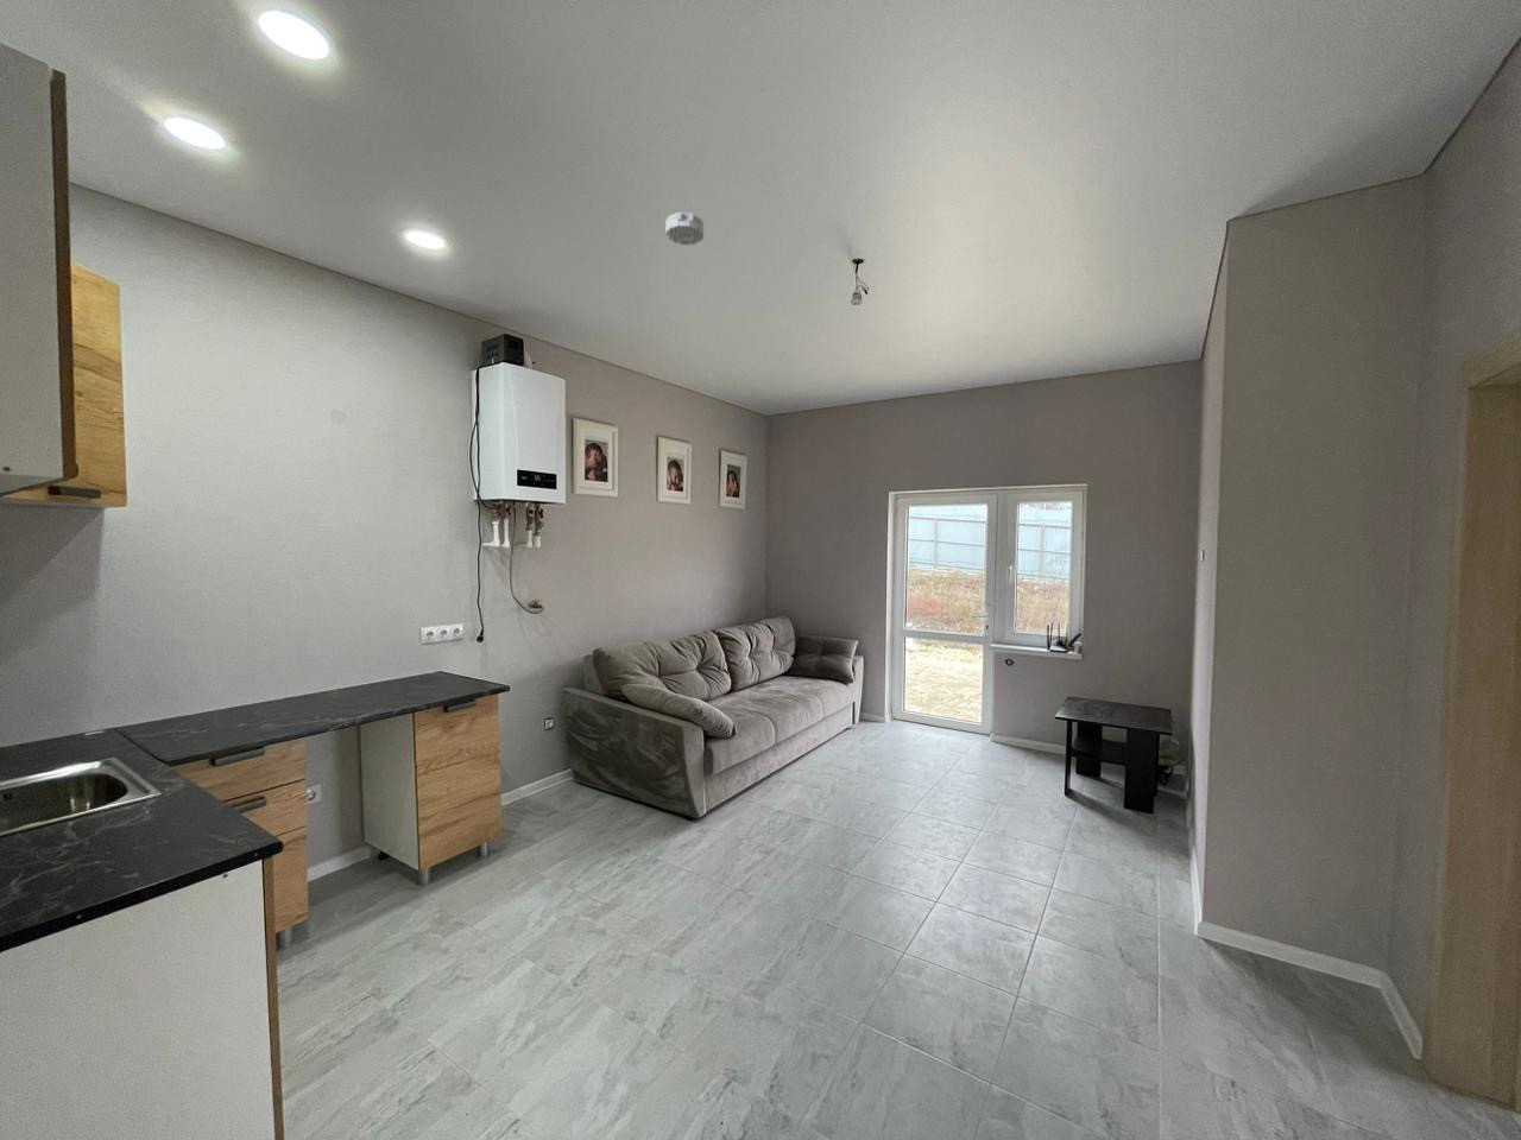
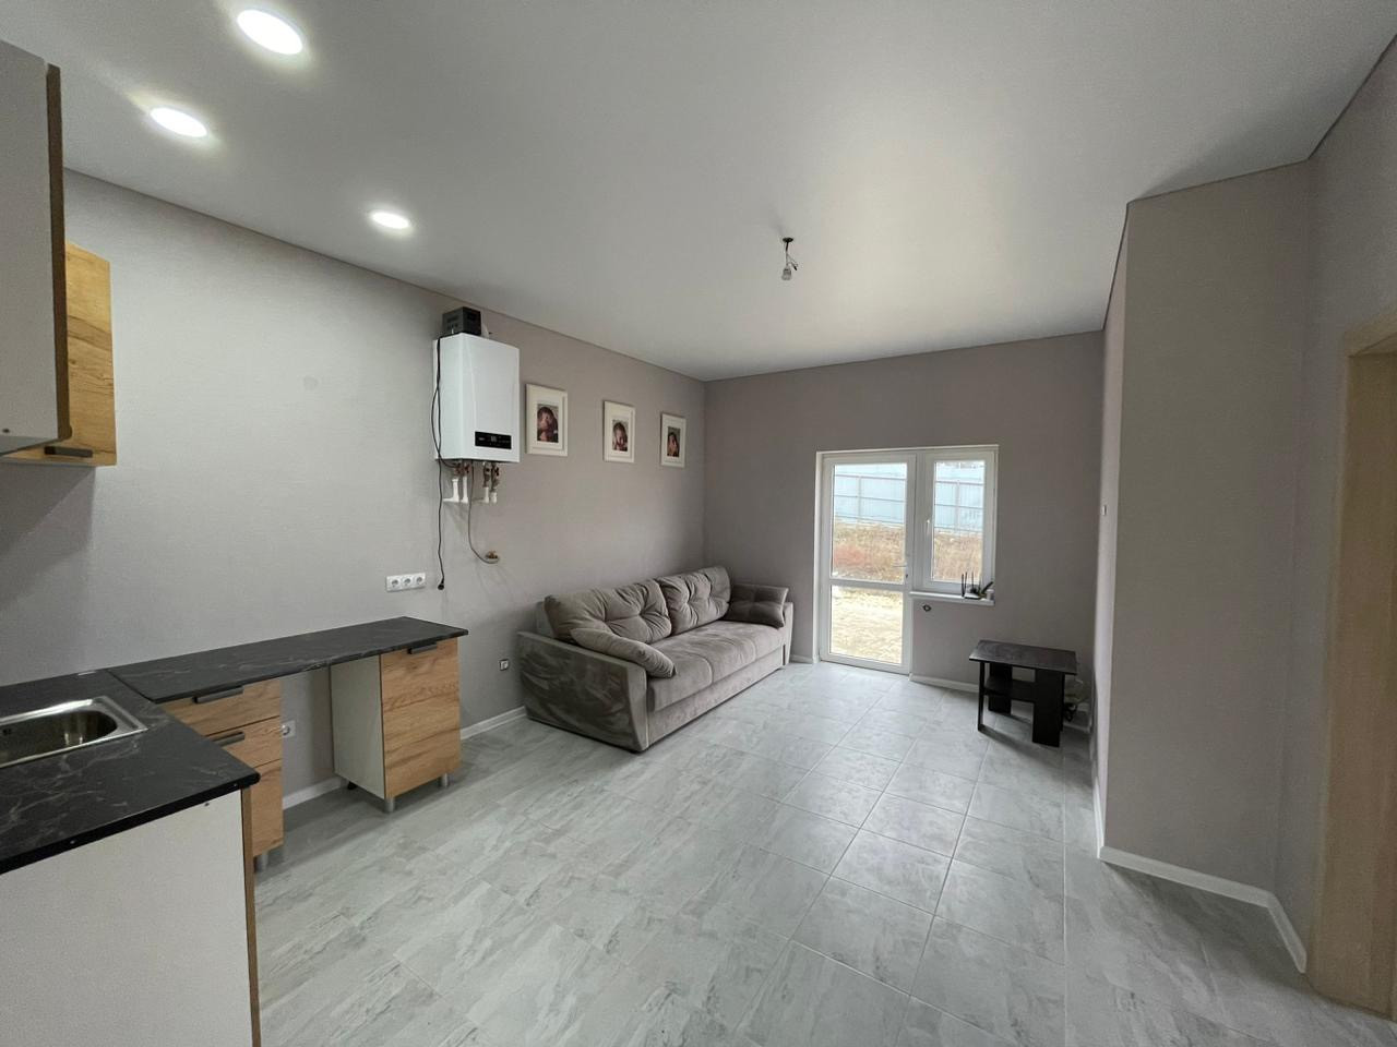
- smoke detector (685, 228)
